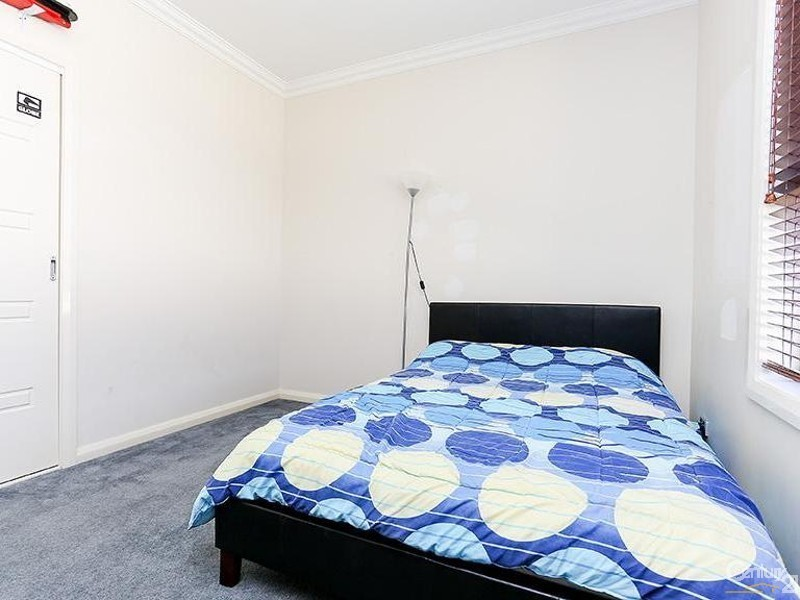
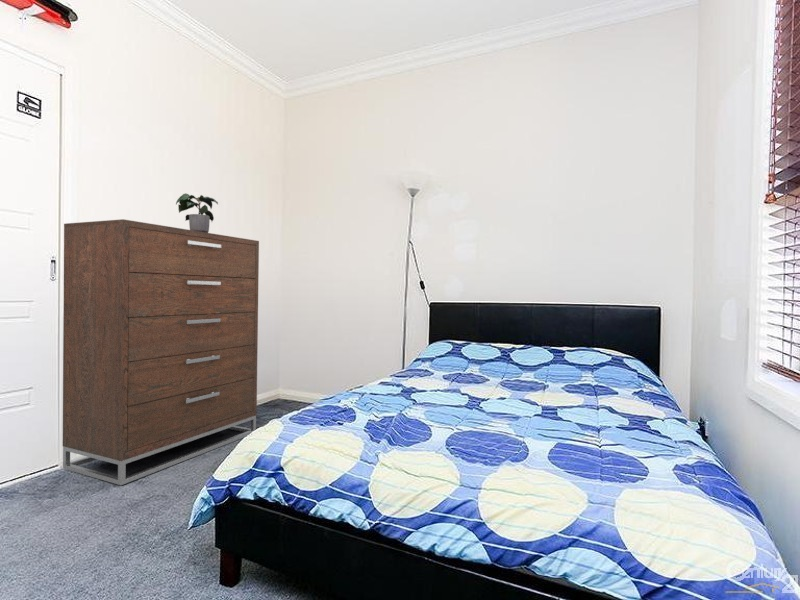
+ dresser (173, 341)
+ potted plant (197, 214)
